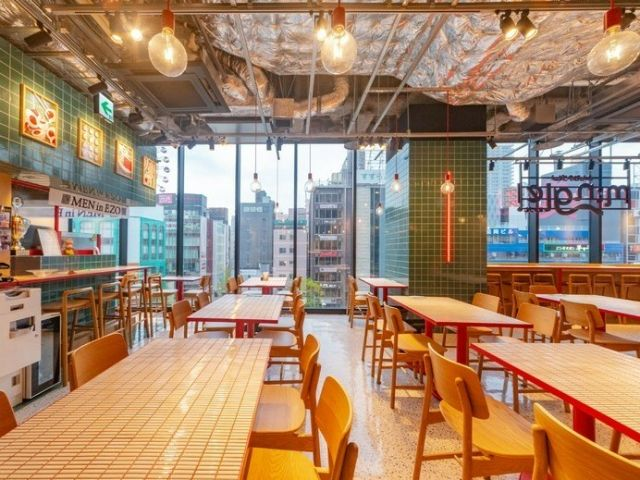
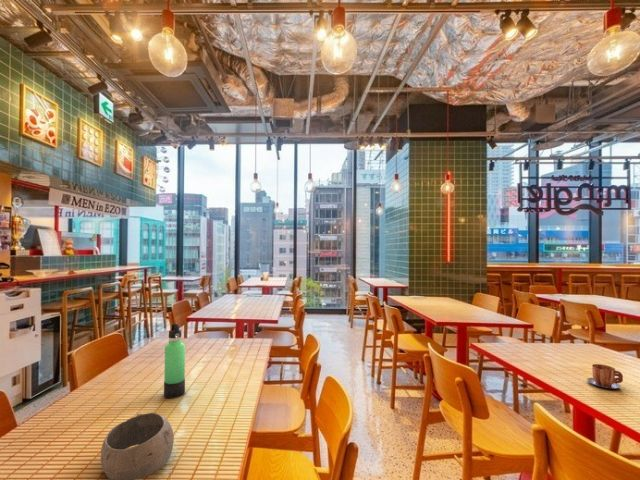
+ mug (604, 376)
+ bowl (138, 443)
+ thermos bottle (174, 358)
